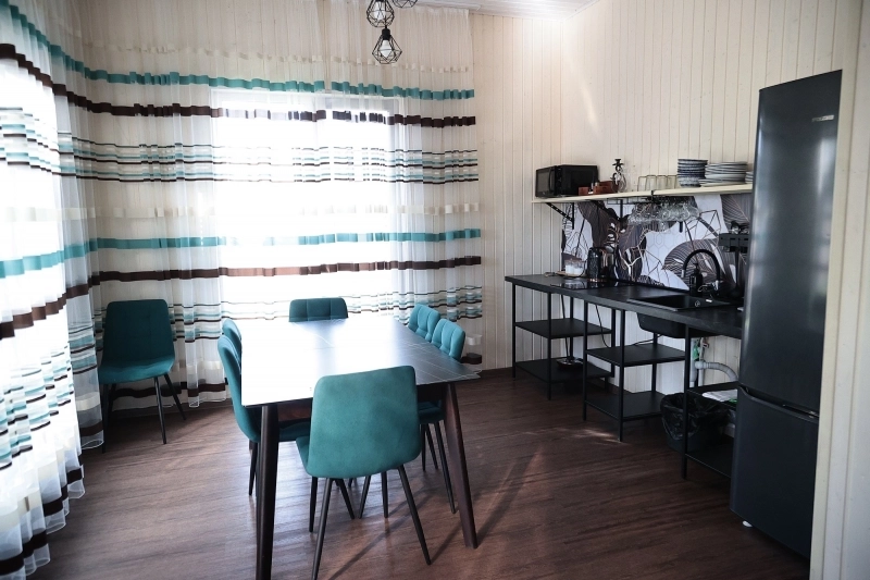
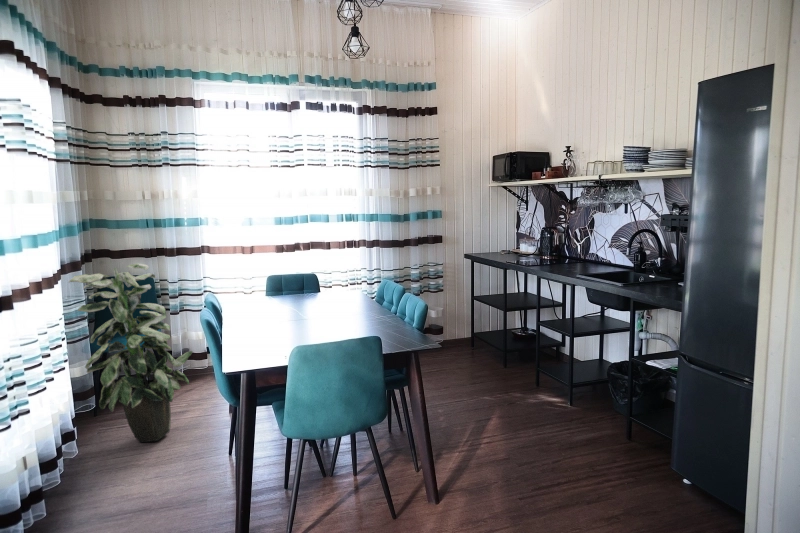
+ indoor plant (135, 353)
